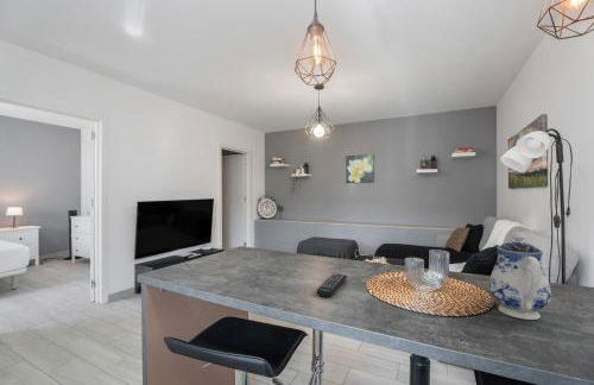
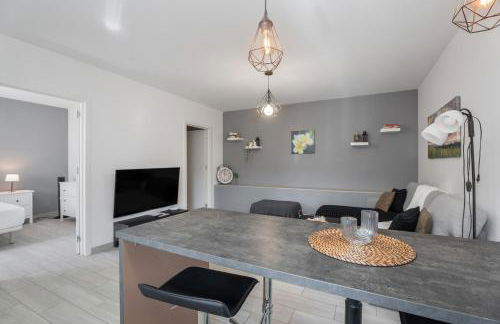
- remote control (333, 284)
- teapot (518, 272)
